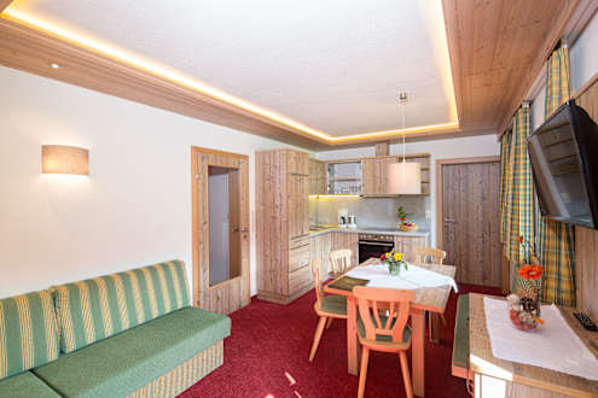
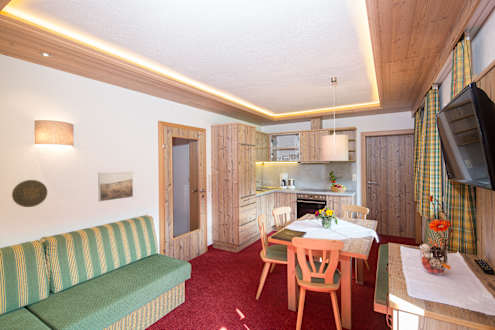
+ decorative plate (31, 193)
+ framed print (116, 185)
